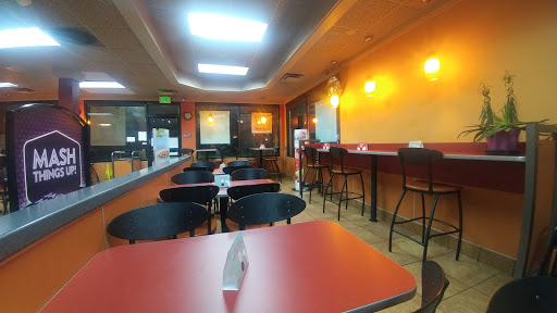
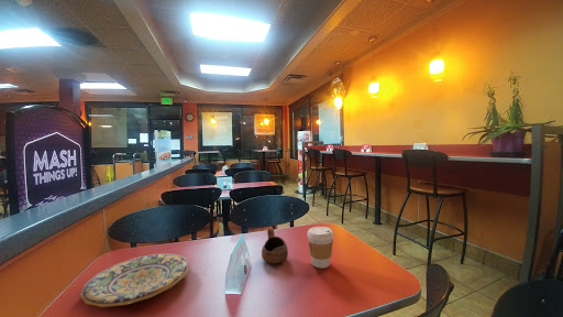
+ coffee cup (320, 245)
+ plate (141, 278)
+ cup (275, 244)
